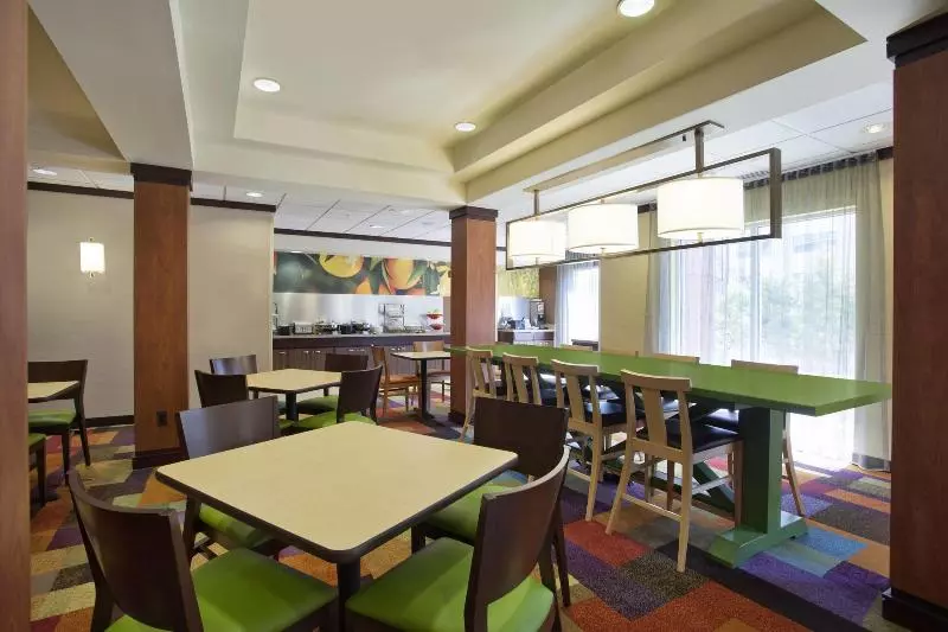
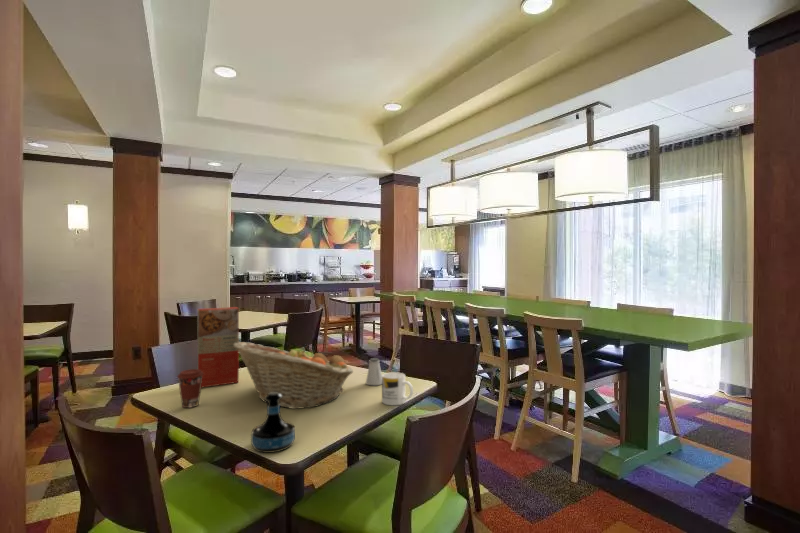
+ saltshaker (374, 370)
+ mug (397, 389)
+ tequila bottle (273, 418)
+ coffee cup (190, 388)
+ fruit basket (293, 367)
+ macaroni box (218, 345)
